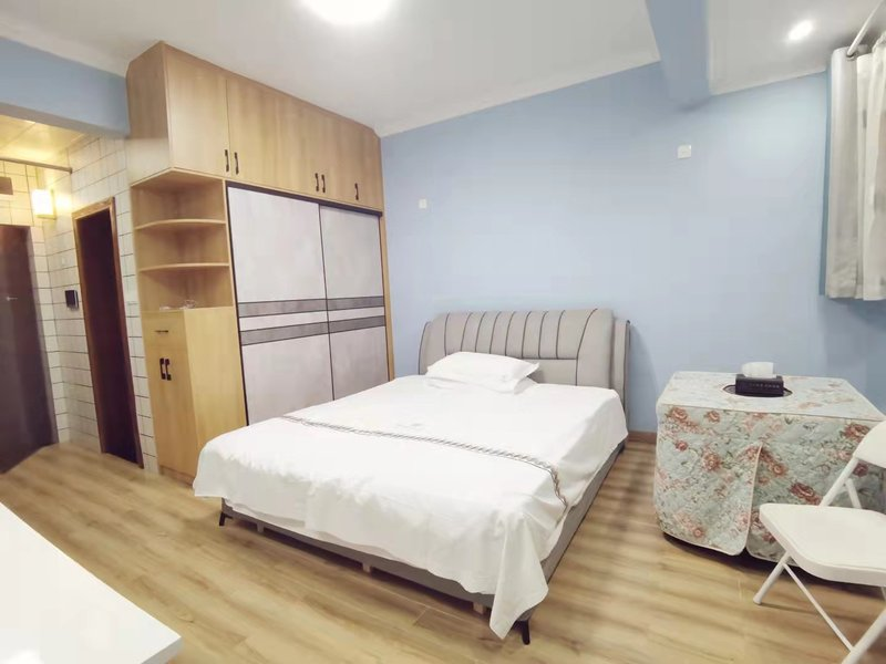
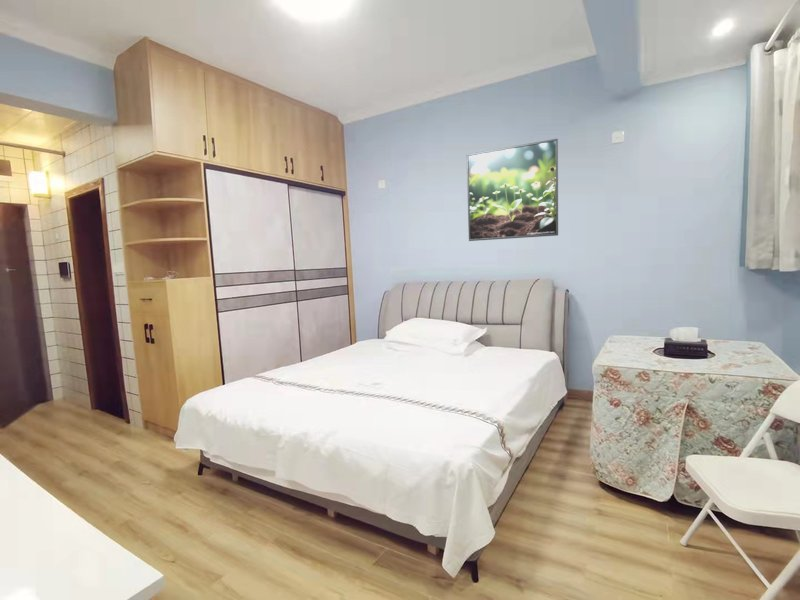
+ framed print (510, 193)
